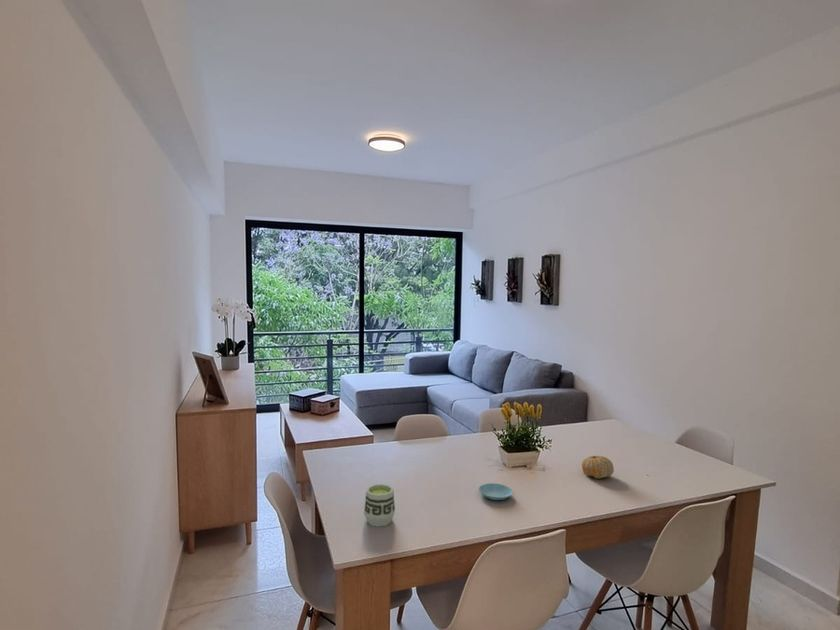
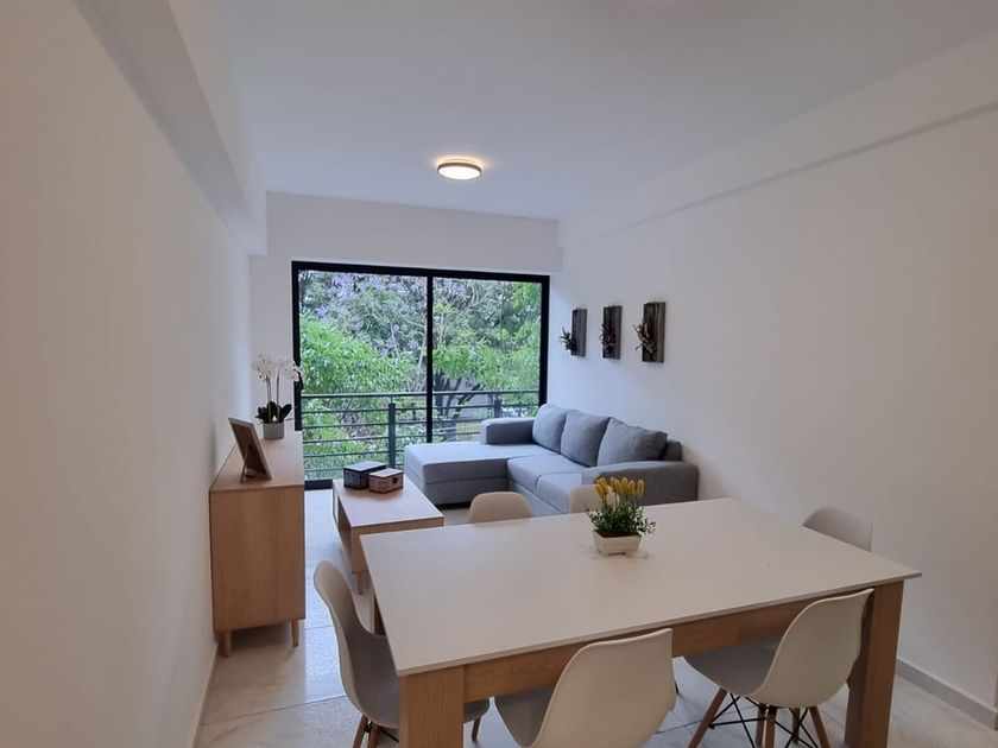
- saucer (495, 493)
- fruit (597, 466)
- cup (379, 505)
